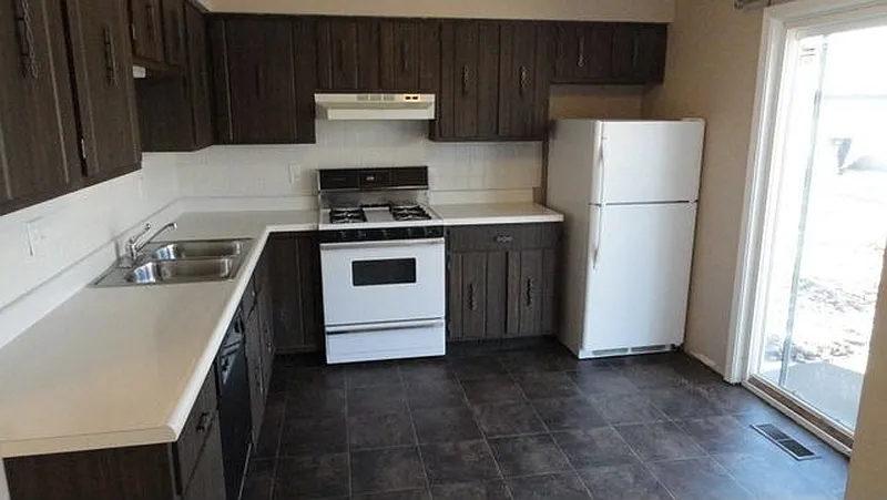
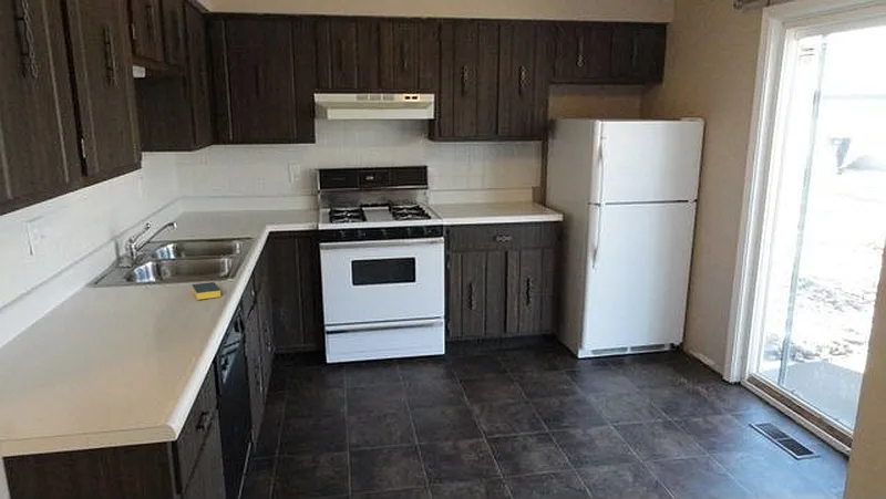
+ sponge (206, 290)
